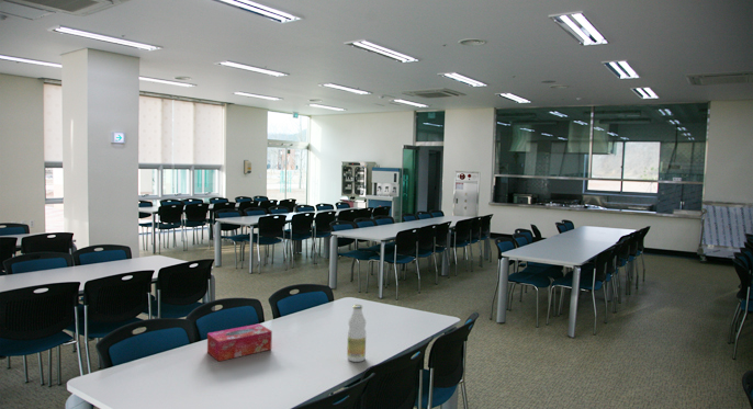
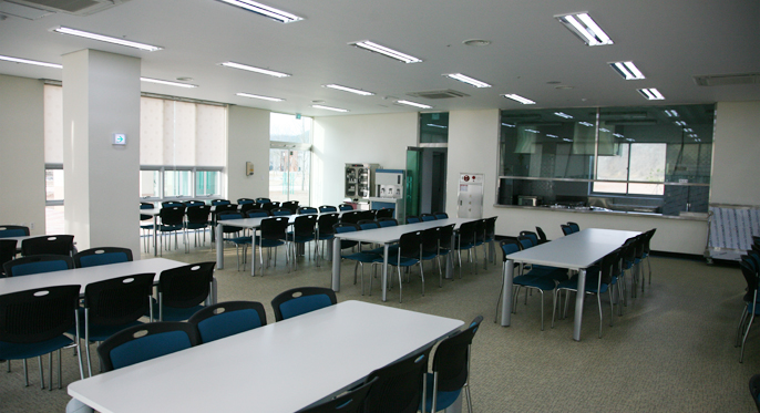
- tissue box (239, 341)
- bottle (357, 331)
